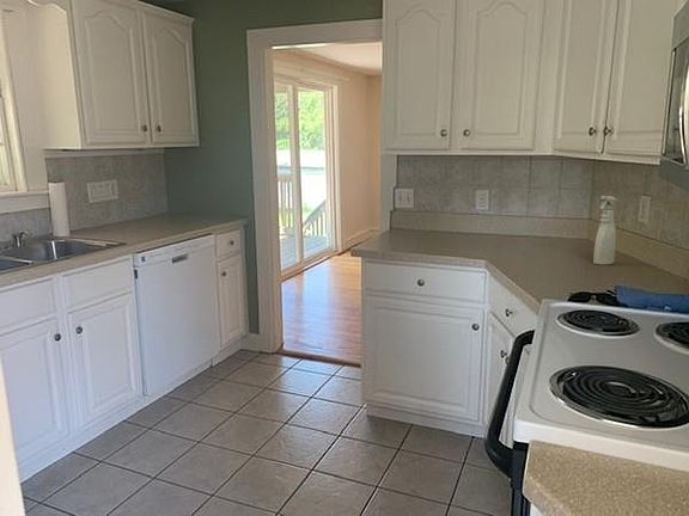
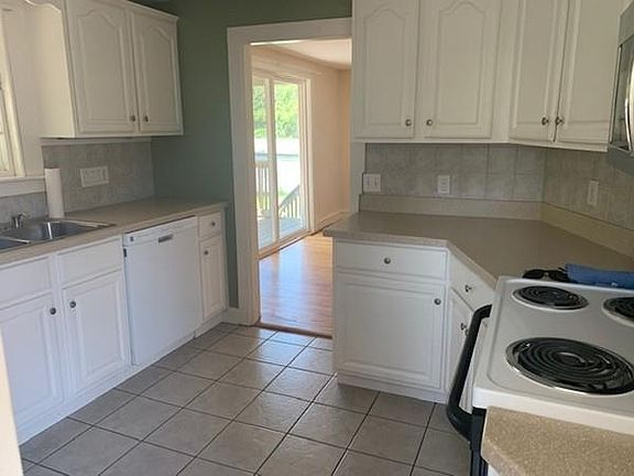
- spray bottle (606, 229)
